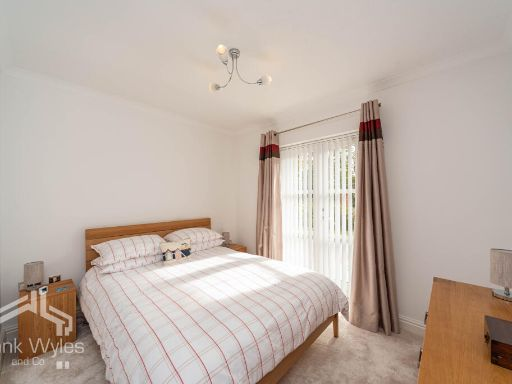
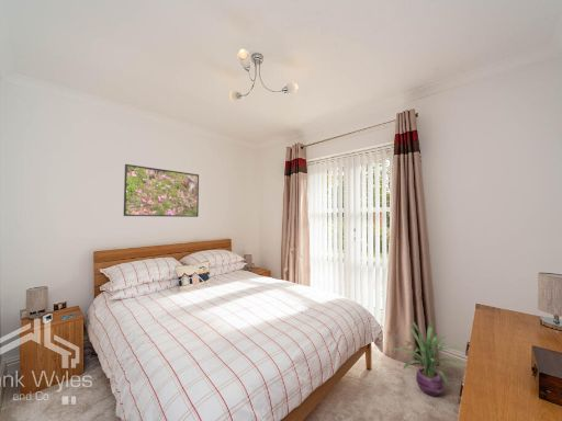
+ decorative plant (427, 355)
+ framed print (165, 193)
